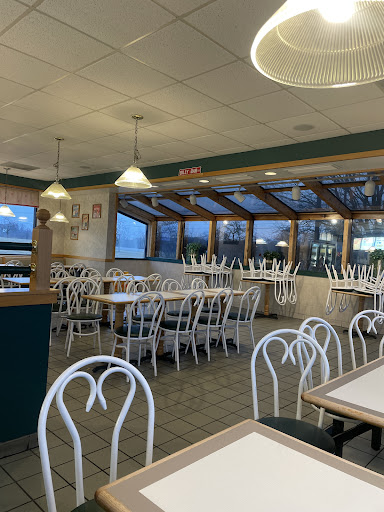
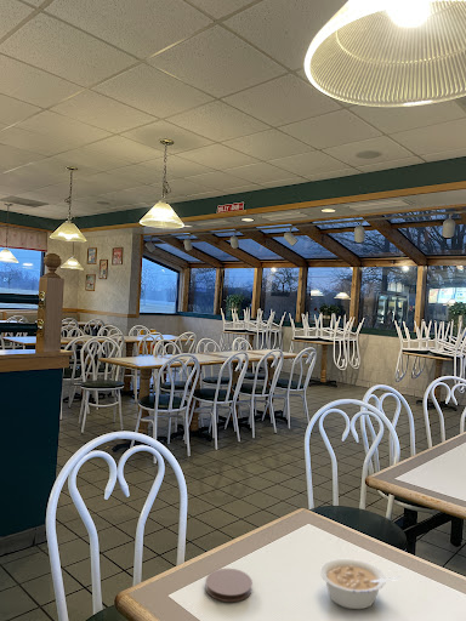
+ coaster (228, 583)
+ legume (354, 582)
